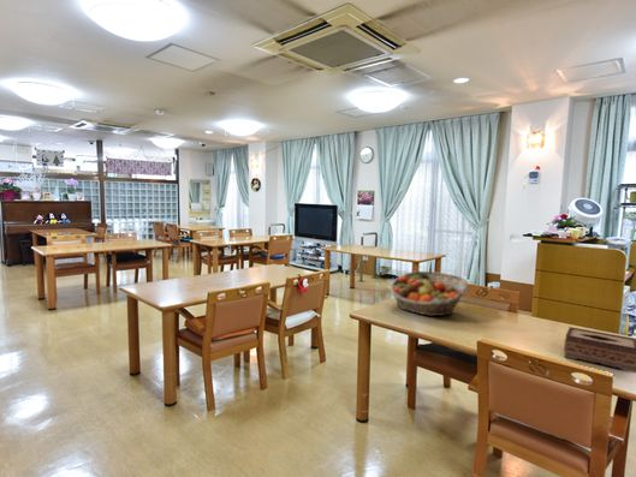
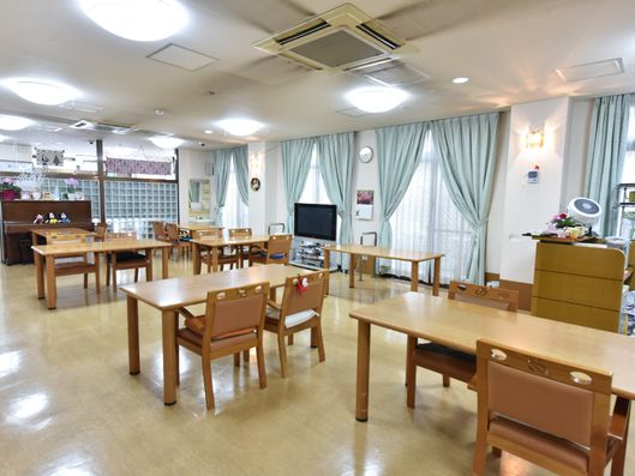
- tissue box (600, 347)
- fruit basket (427, 292)
